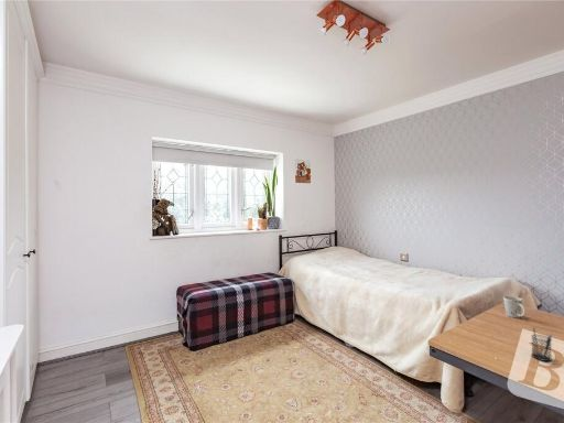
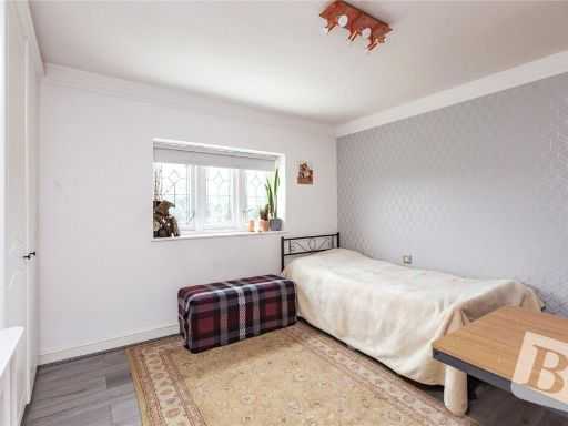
- mug (516, 307)
- pencil holder (541, 341)
